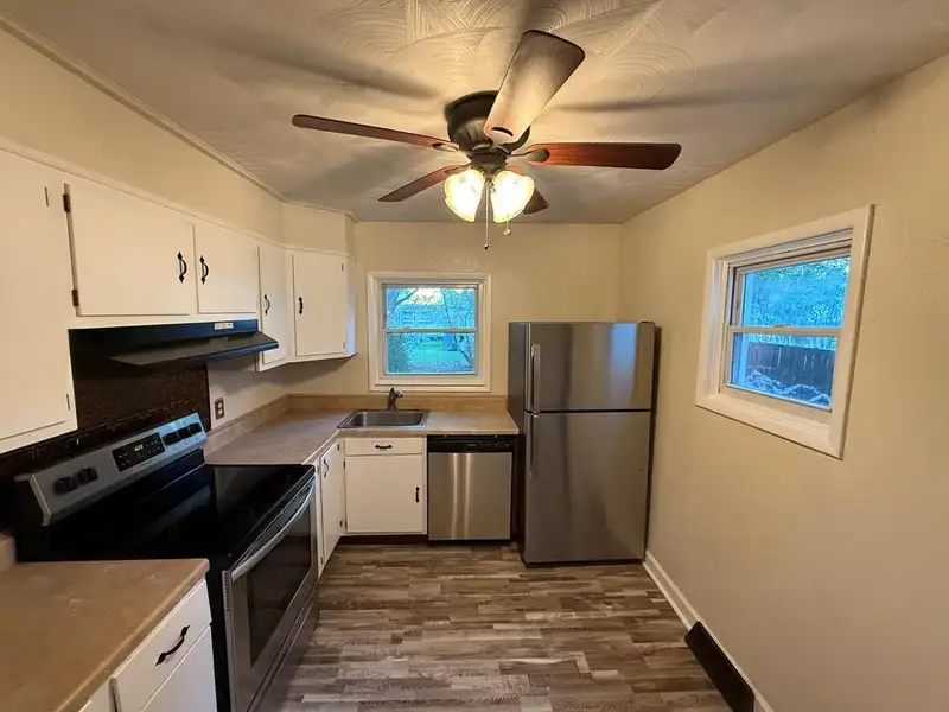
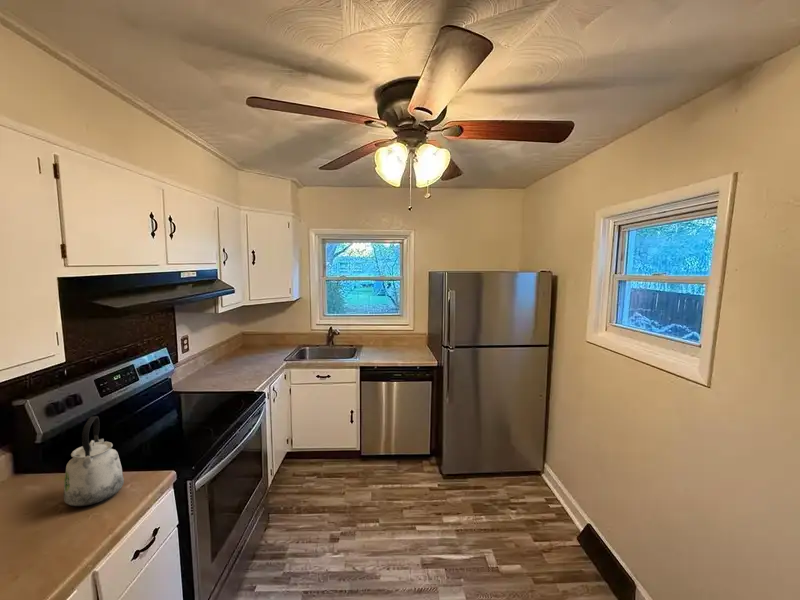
+ kettle (95, 454)
